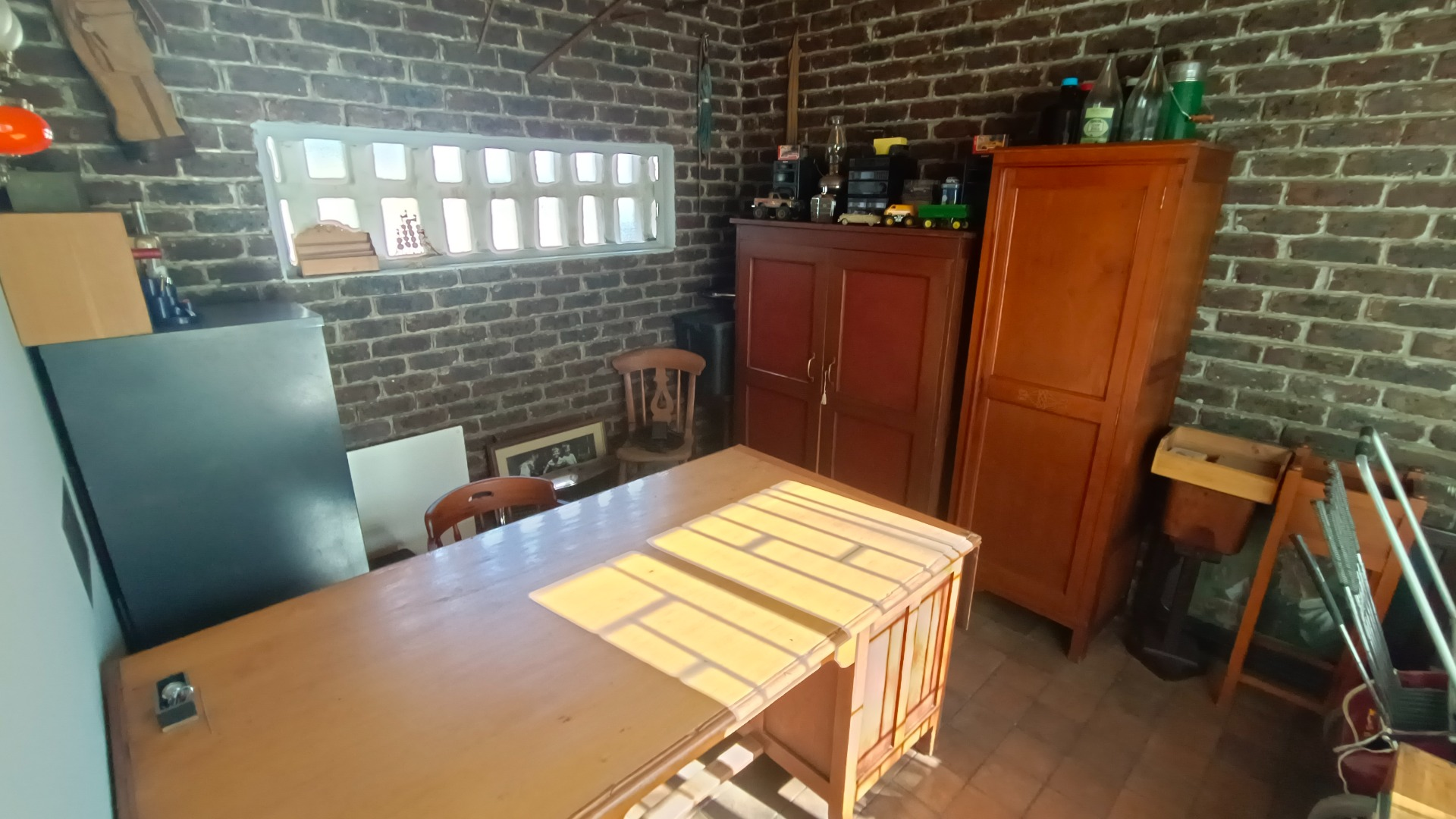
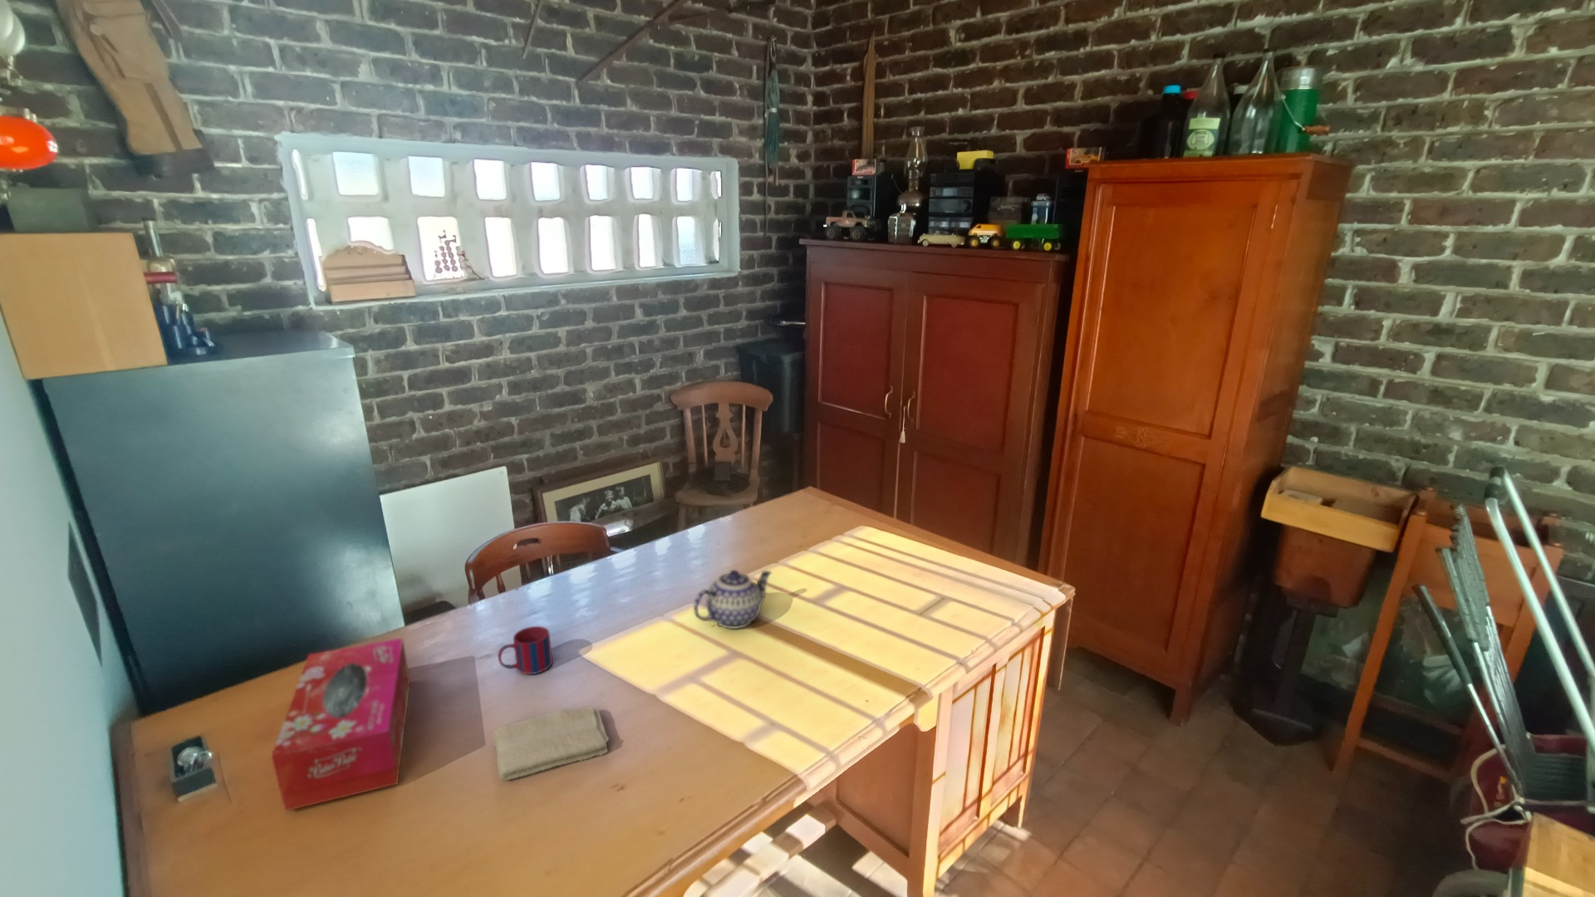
+ tissue box (349, 714)
+ teapot (734, 596)
+ mug (525, 652)
+ washcloth (551, 740)
